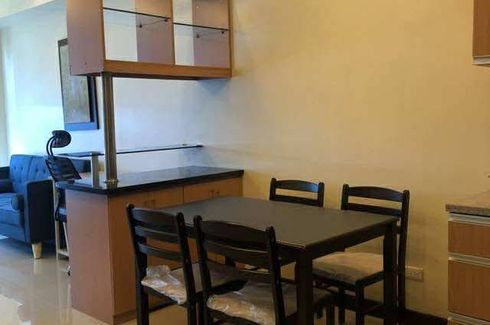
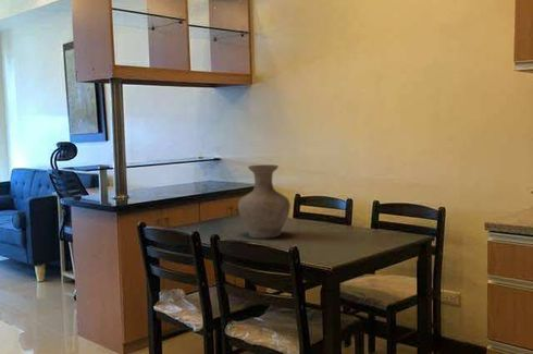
+ vase (263, 200)
